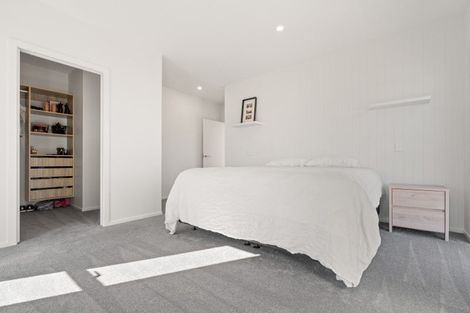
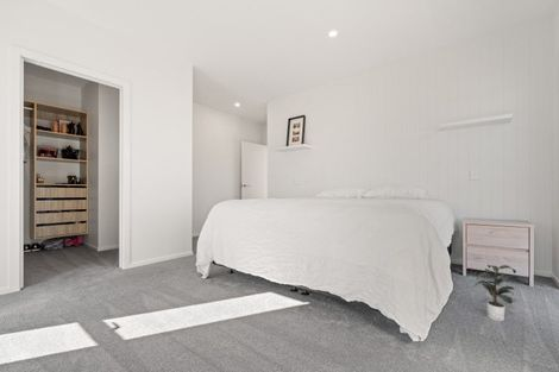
+ potted plant (490, 289)
